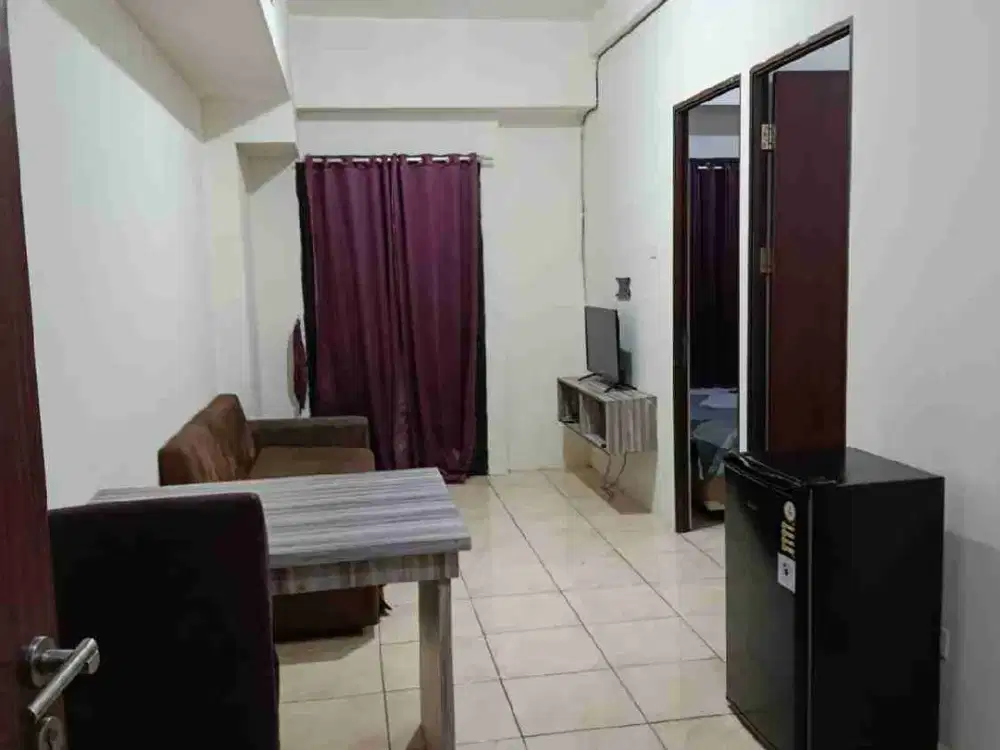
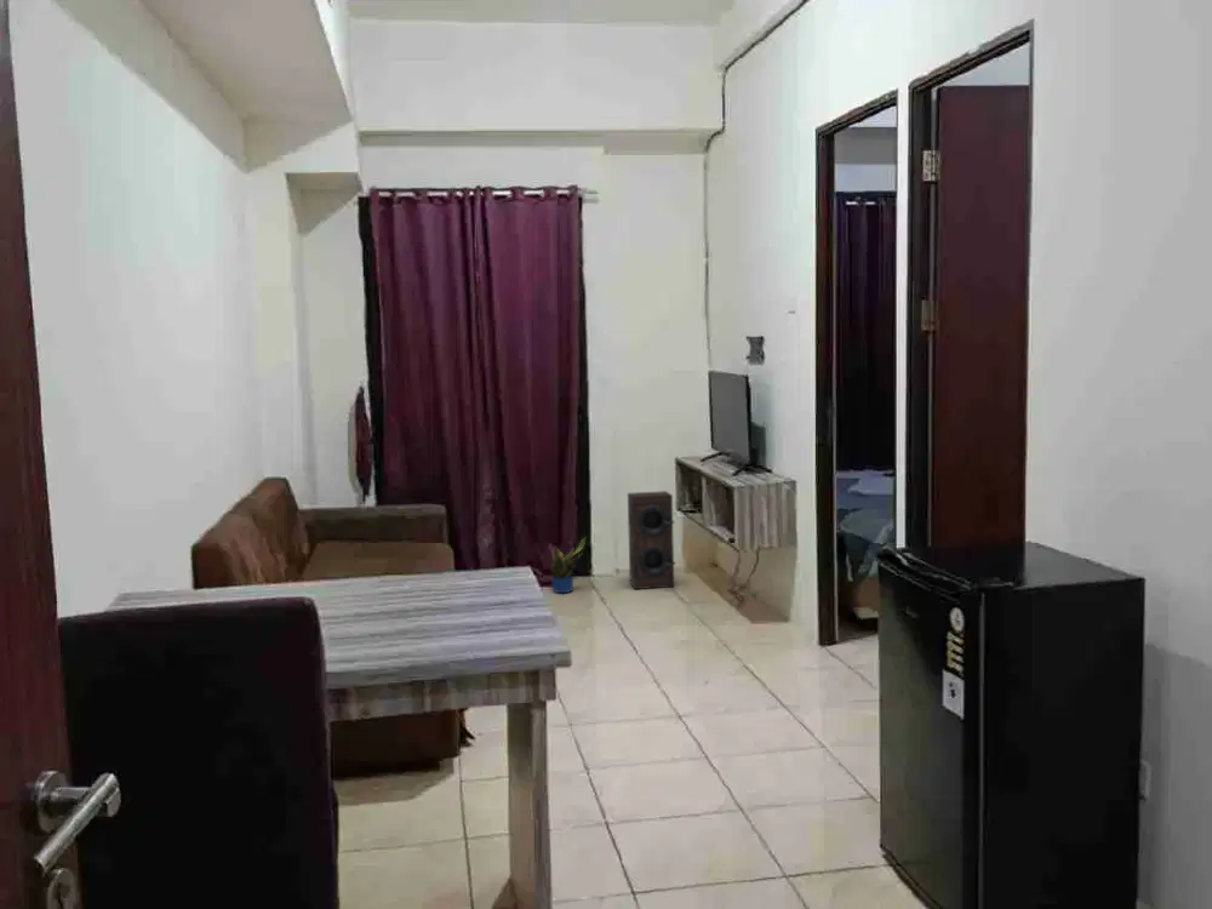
+ speaker (651, 541)
+ potted plant (567, 562)
